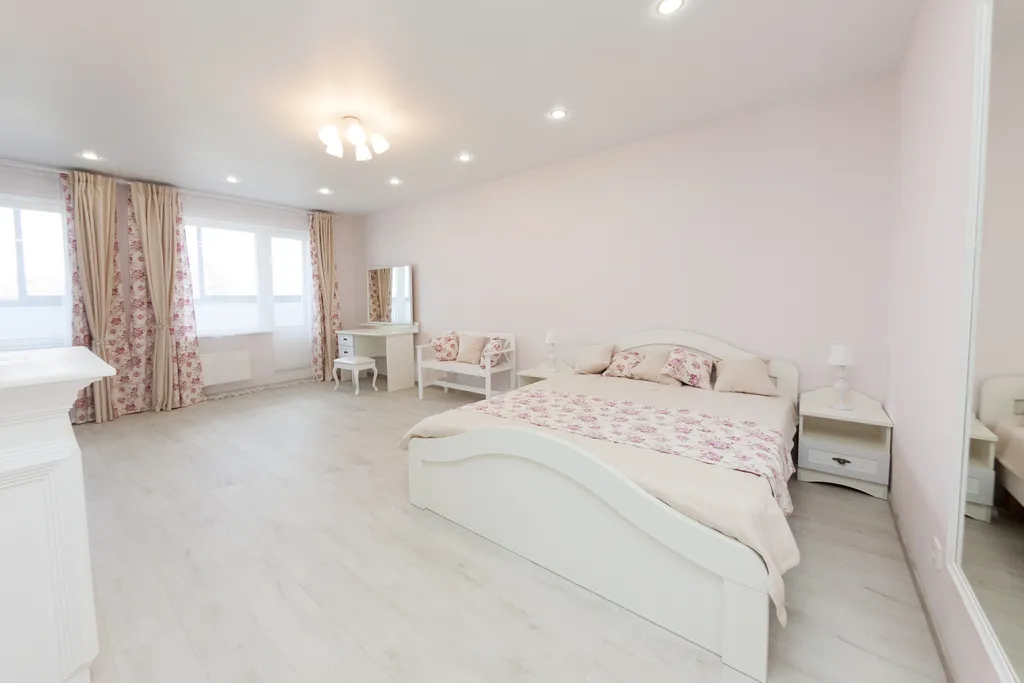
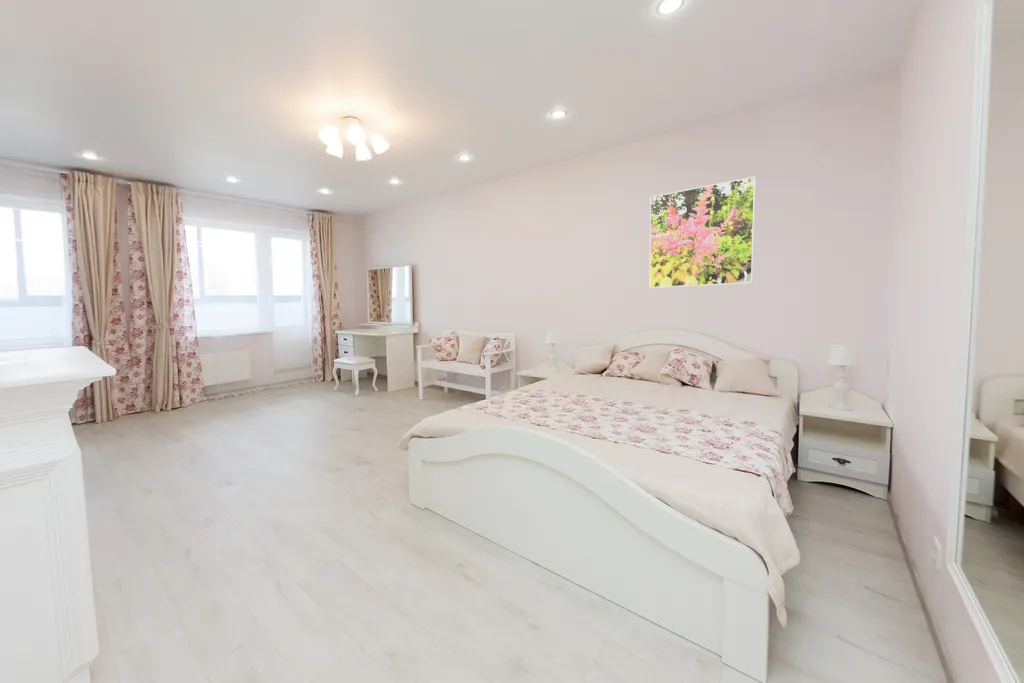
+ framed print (698, 237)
